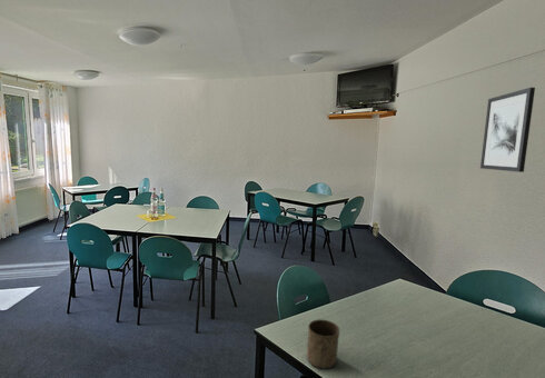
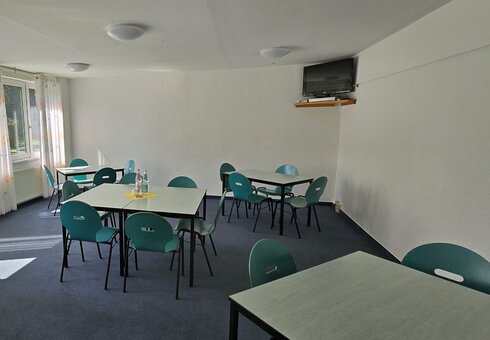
- cup (323, 342)
- wall art (504, 132)
